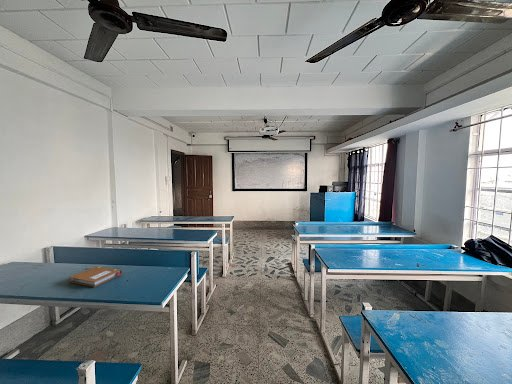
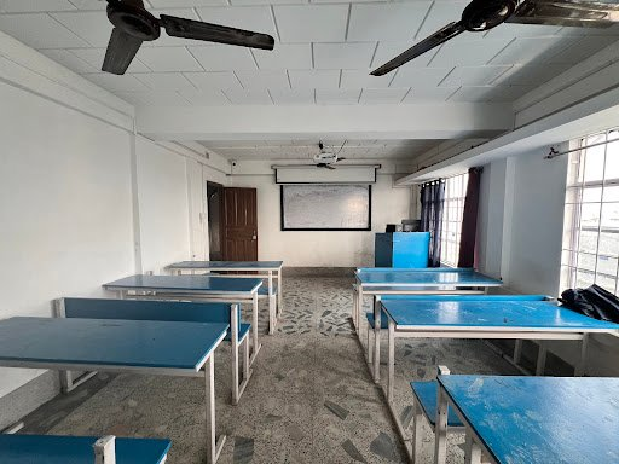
- notebook (97, 275)
